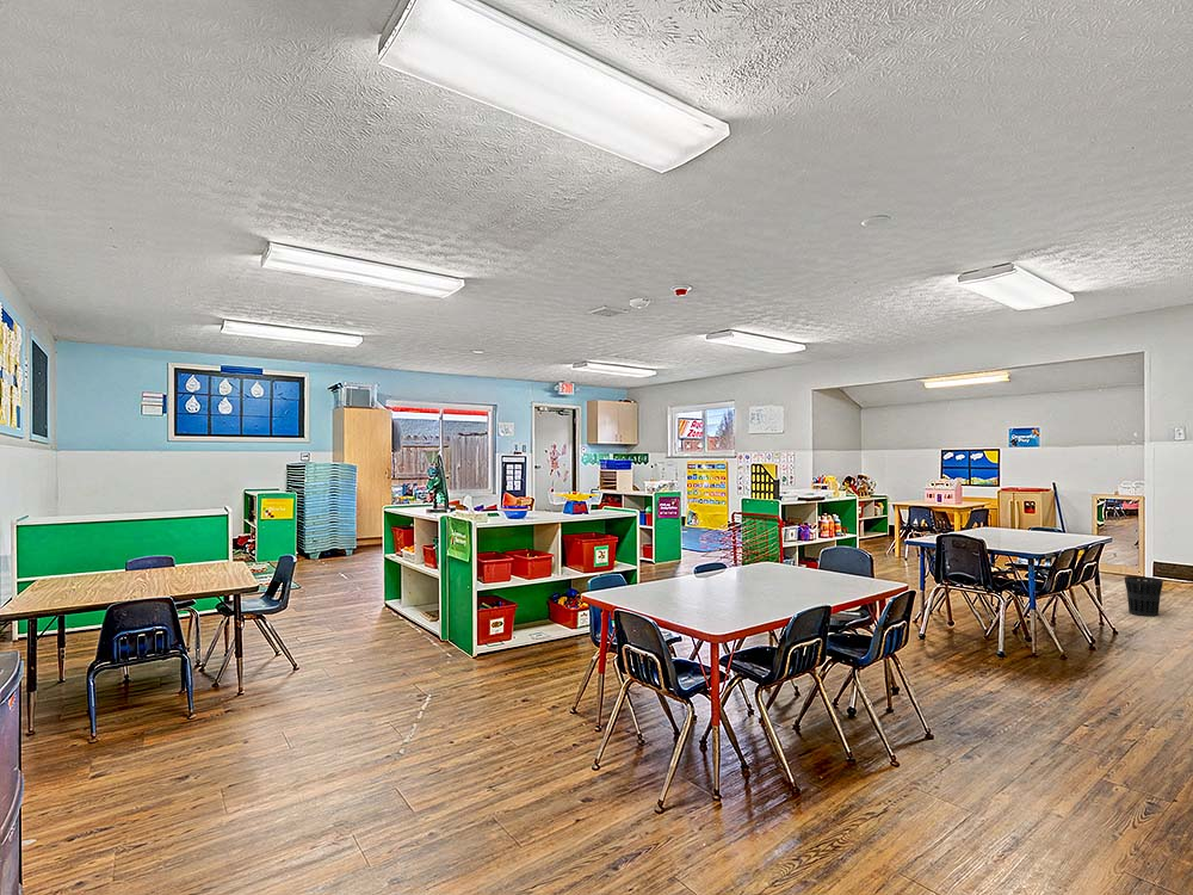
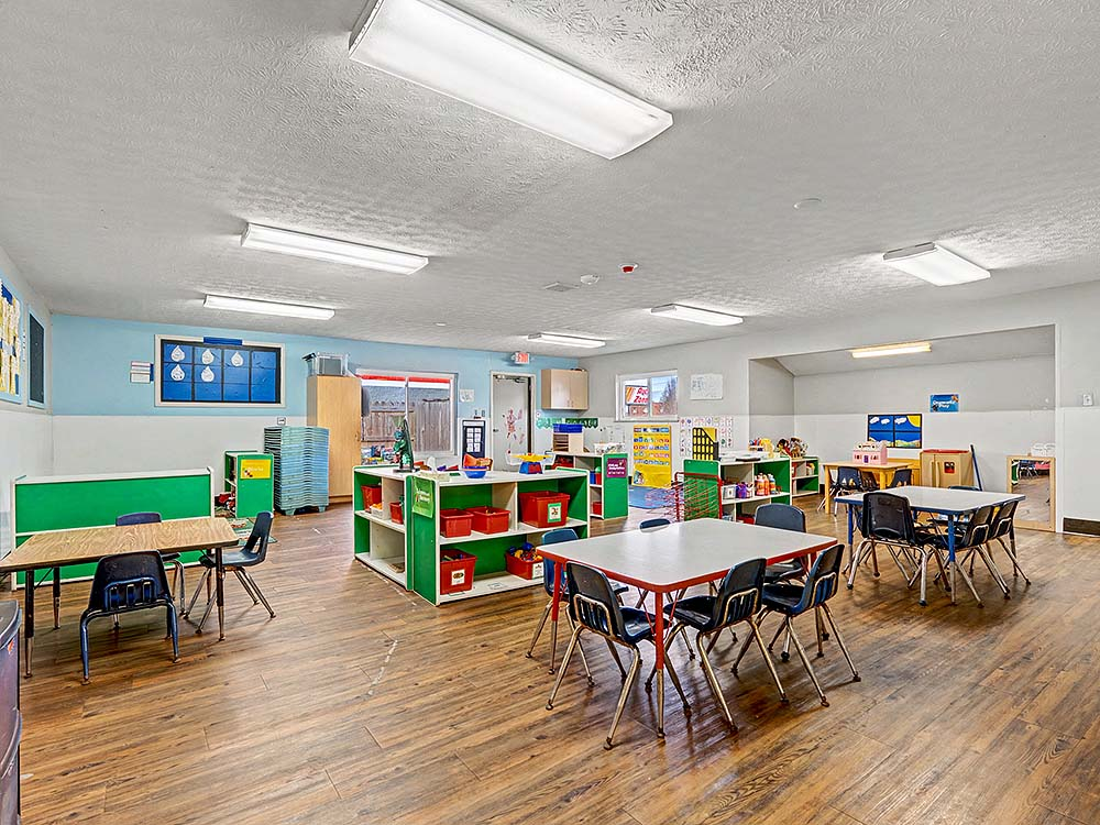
- wastebasket (1143, 595)
